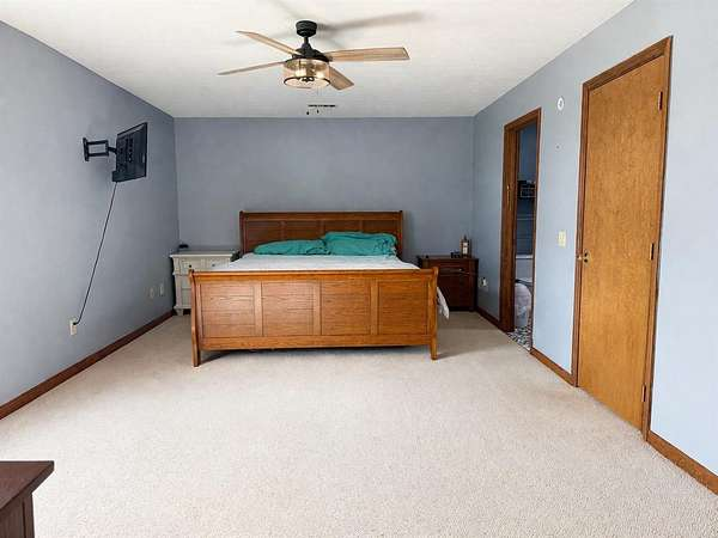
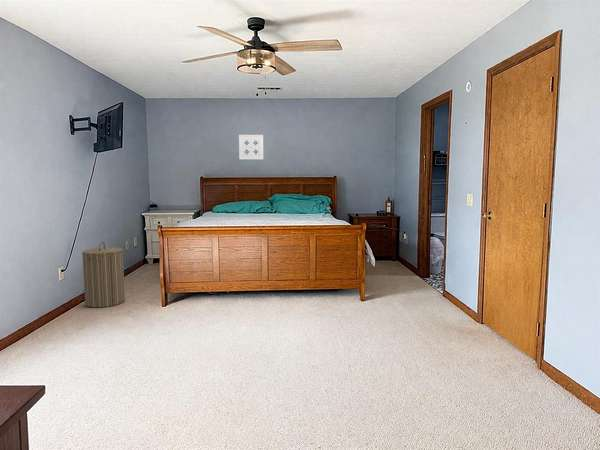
+ wall art (251, 147)
+ laundry hamper (104, 272)
